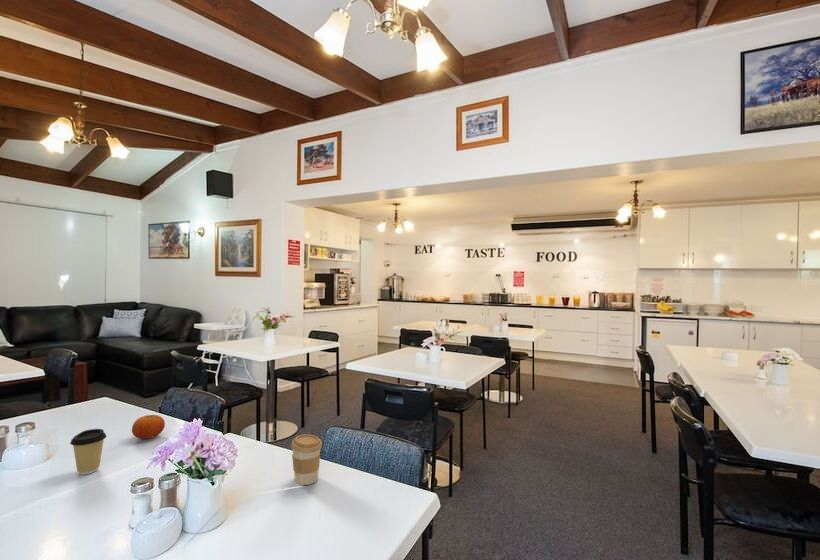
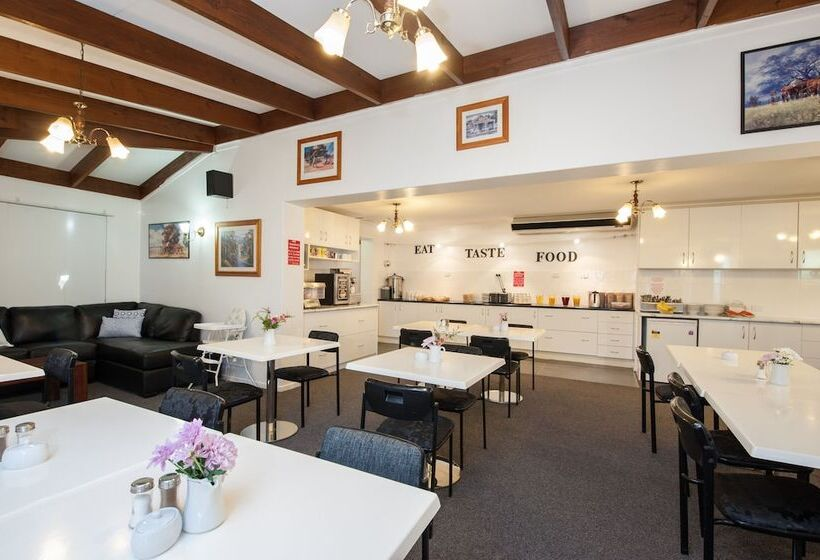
- fruit (148, 426)
- coffee cup (306, 458)
- coffee cup (88, 452)
